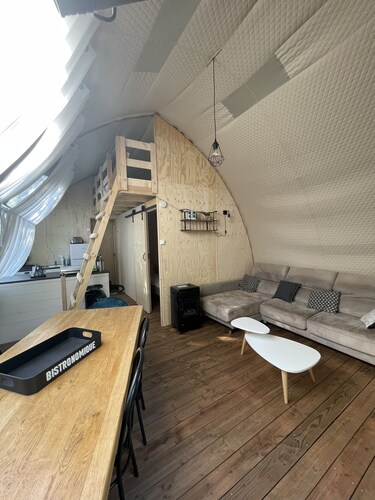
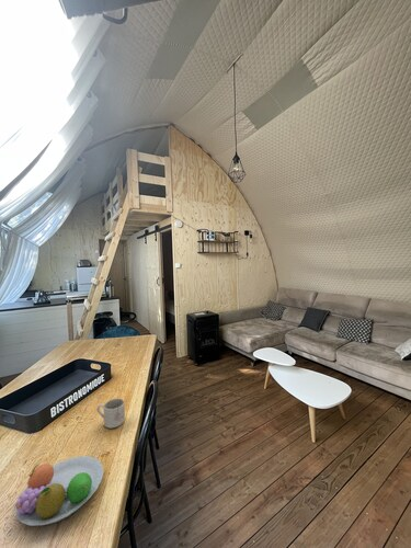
+ mug (111, 412)
+ fruit bowl (62, 480)
